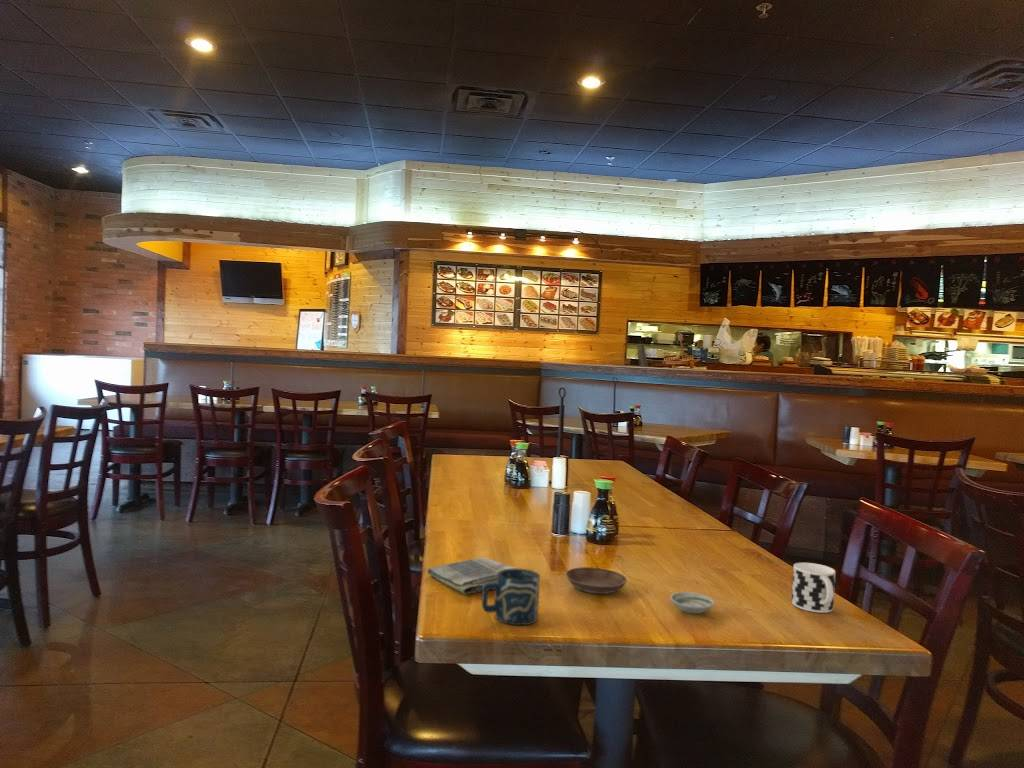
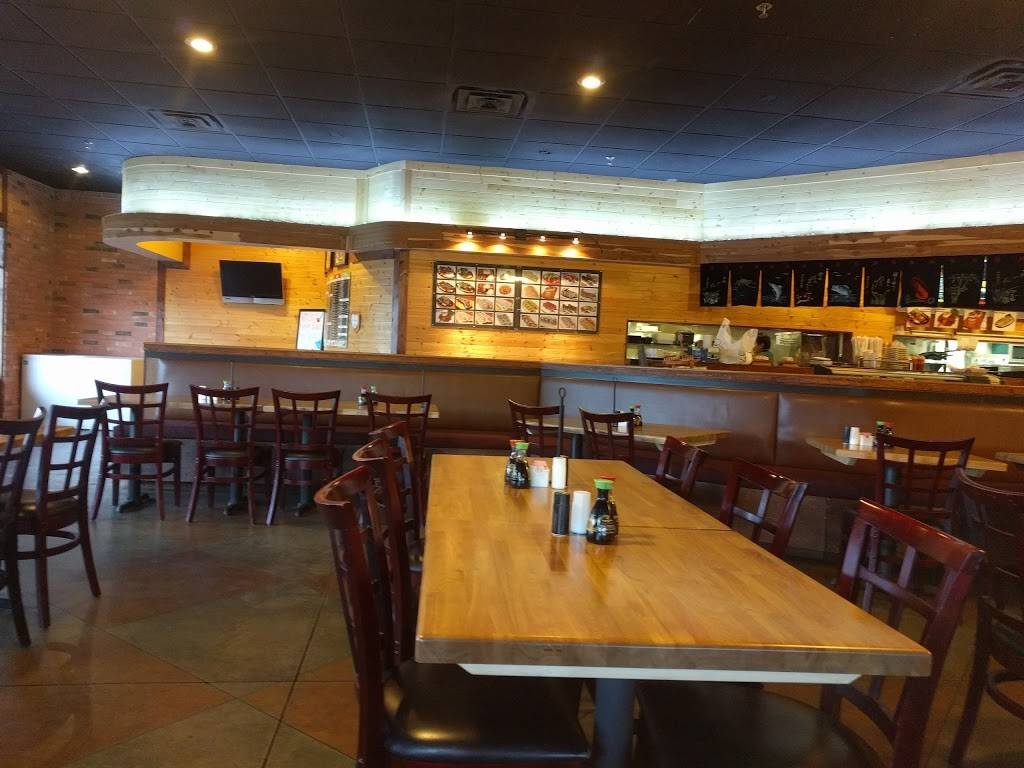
- saucer (691, 604)
- cup (816, 589)
- cup (510, 596)
- dish towel (475, 573)
- saucer (595, 581)
